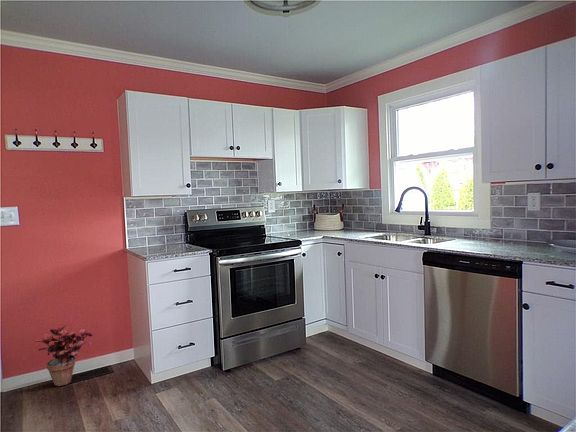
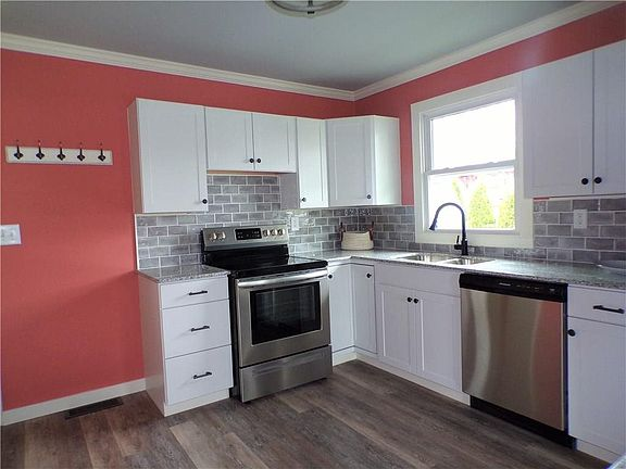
- potted plant (65, 355)
